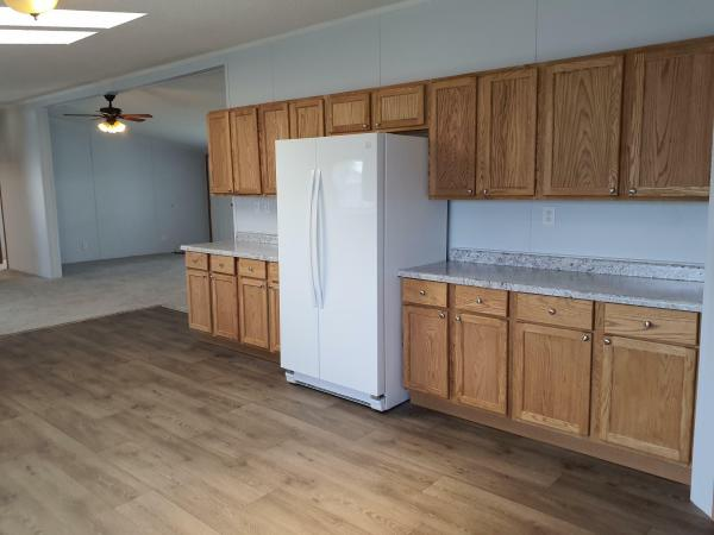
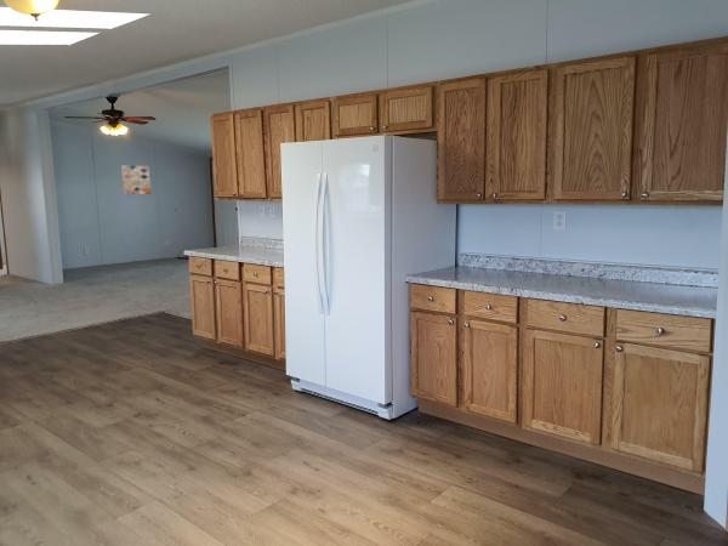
+ wall art (136, 180)
